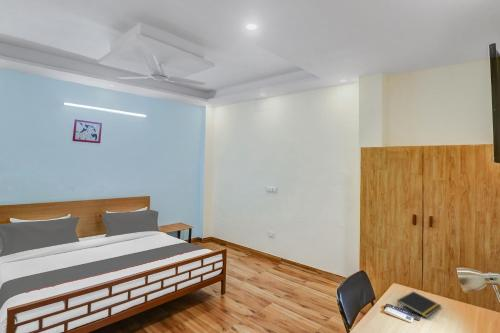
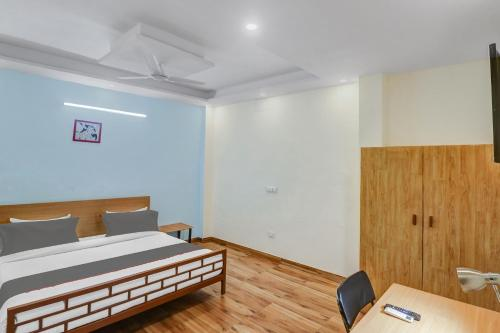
- notepad (419, 303)
